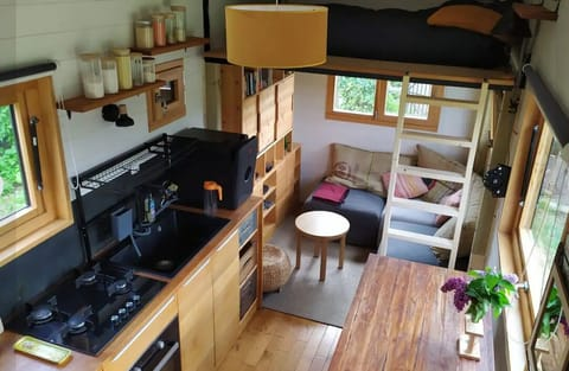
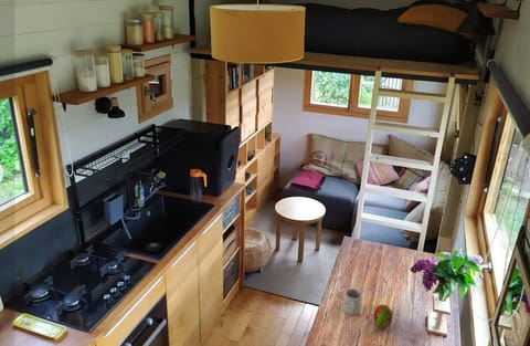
+ fruit (382, 316)
+ mug (351, 303)
